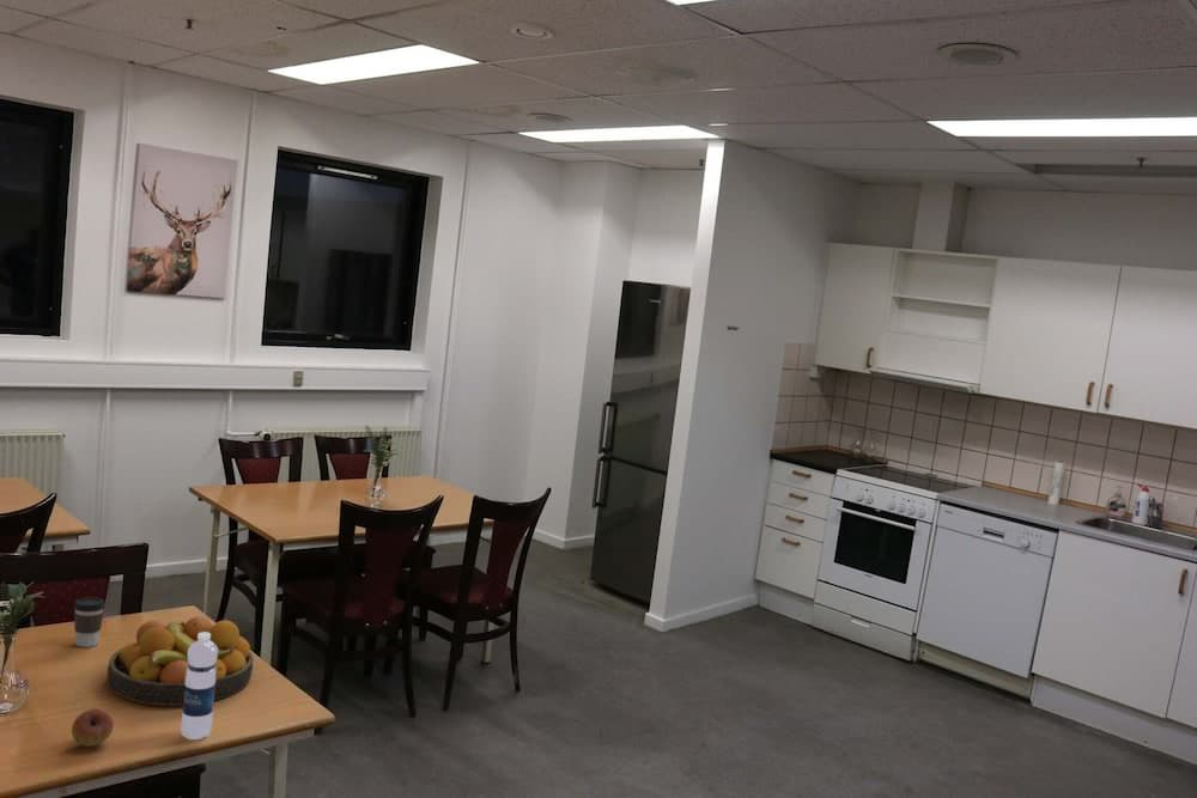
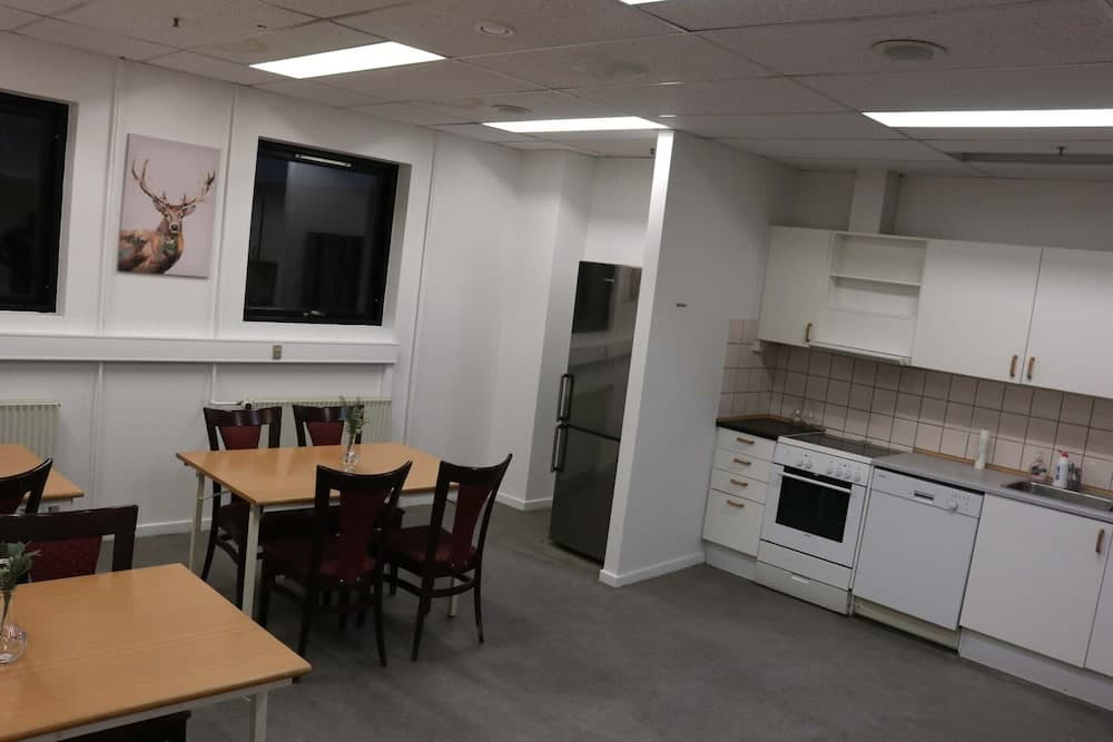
- fruit (92, 726)
- coffee cup (87, 622)
- water bottle (200, 684)
- fruit bowl (183, 650)
